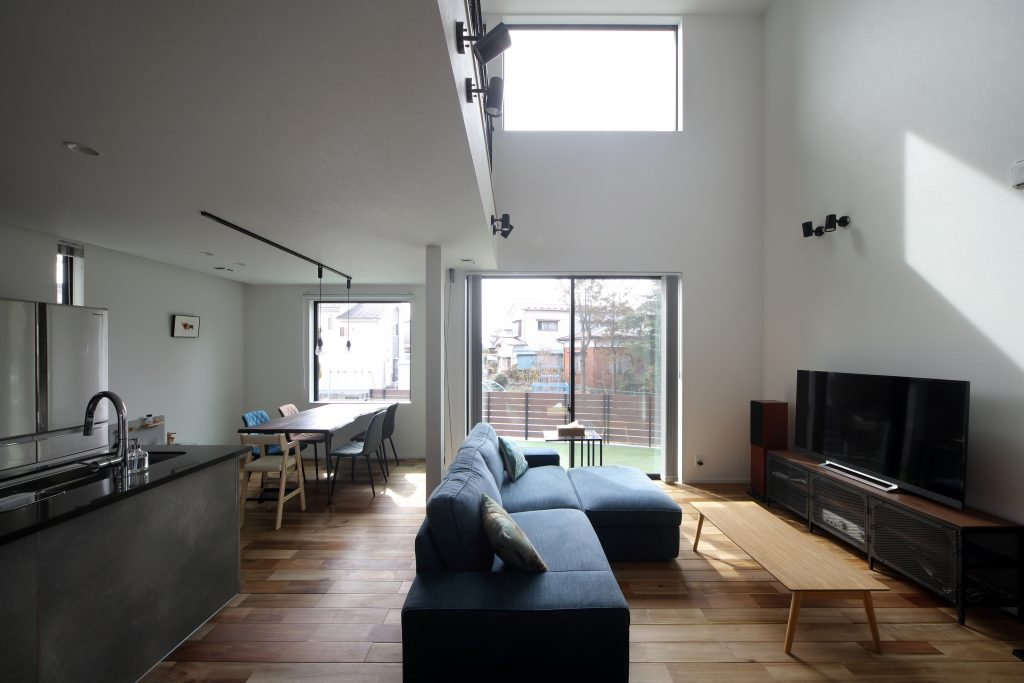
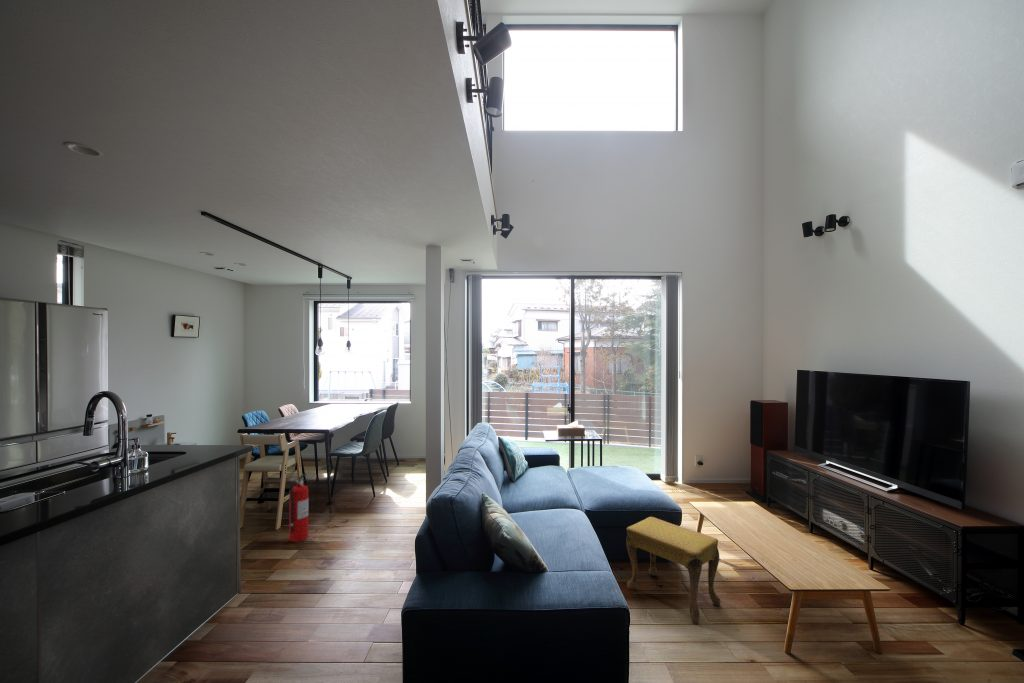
+ fire extinguisher (298, 507)
+ footstool (672, 561)
